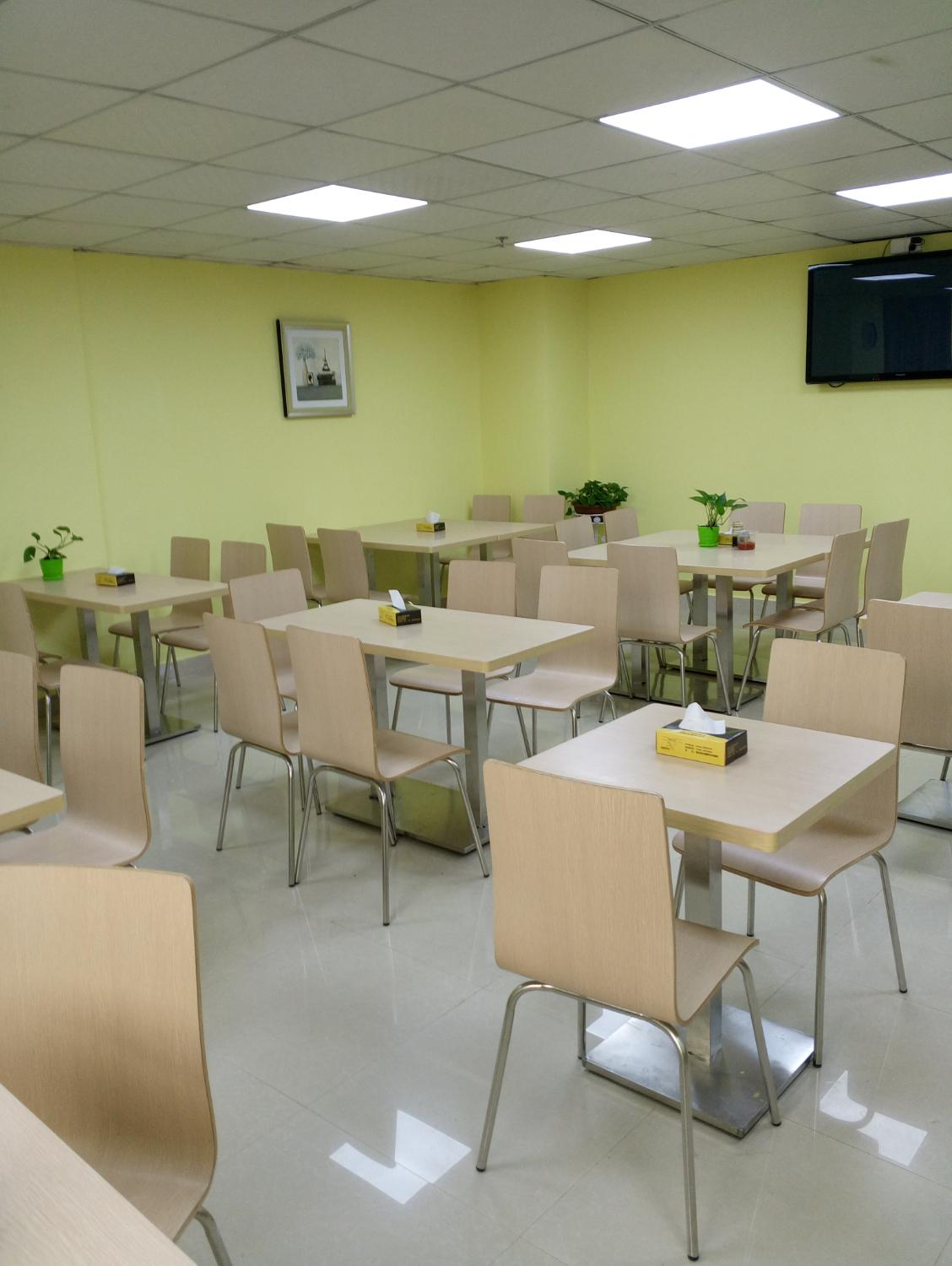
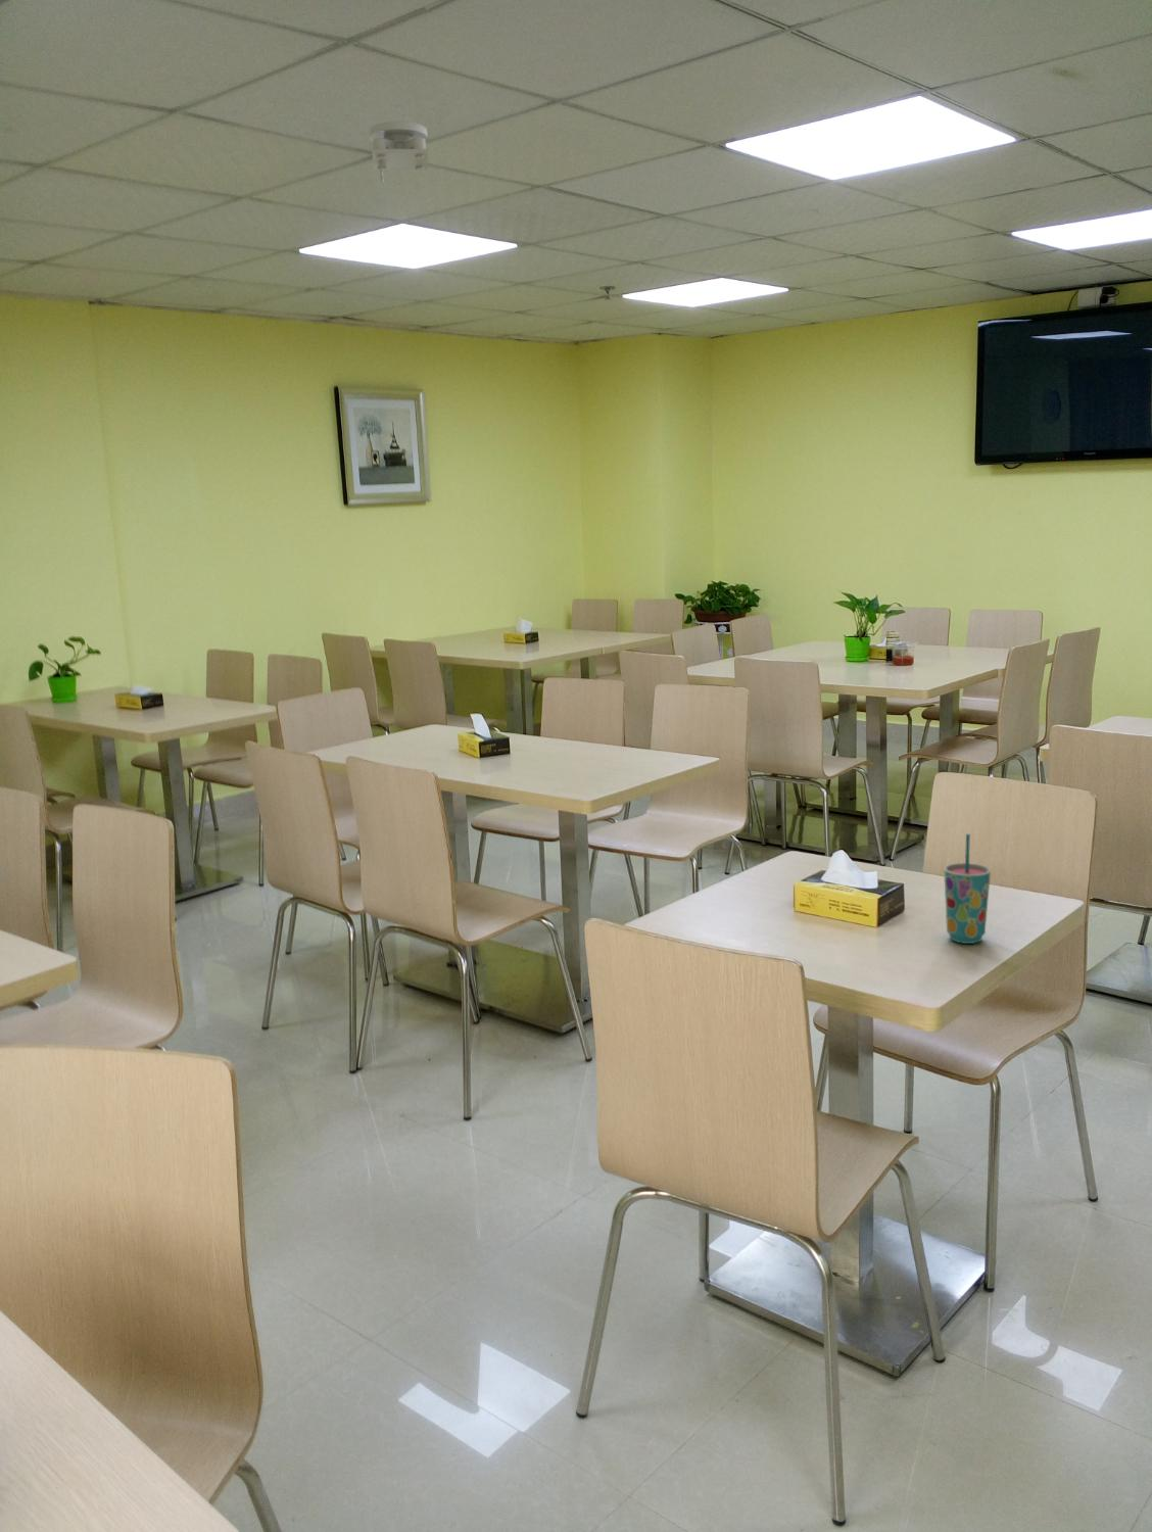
+ cup (966, 887)
+ smoke detector (399, 156)
